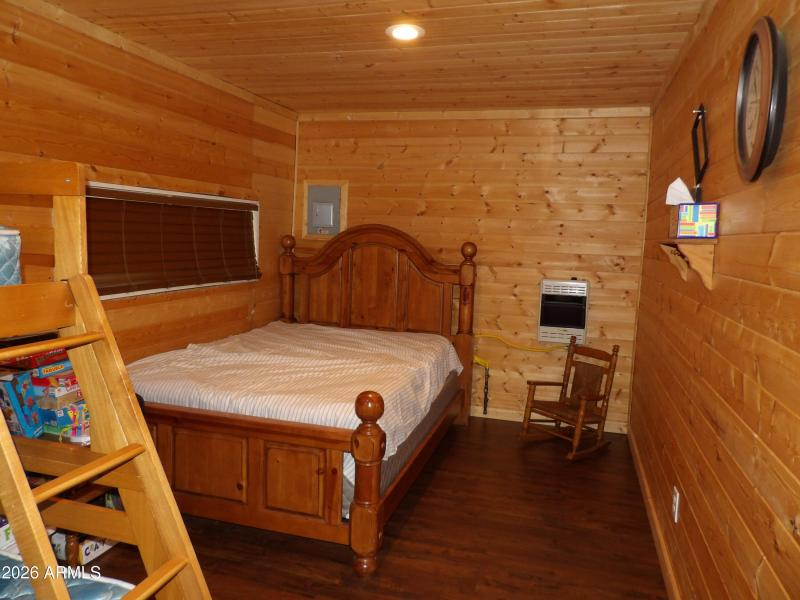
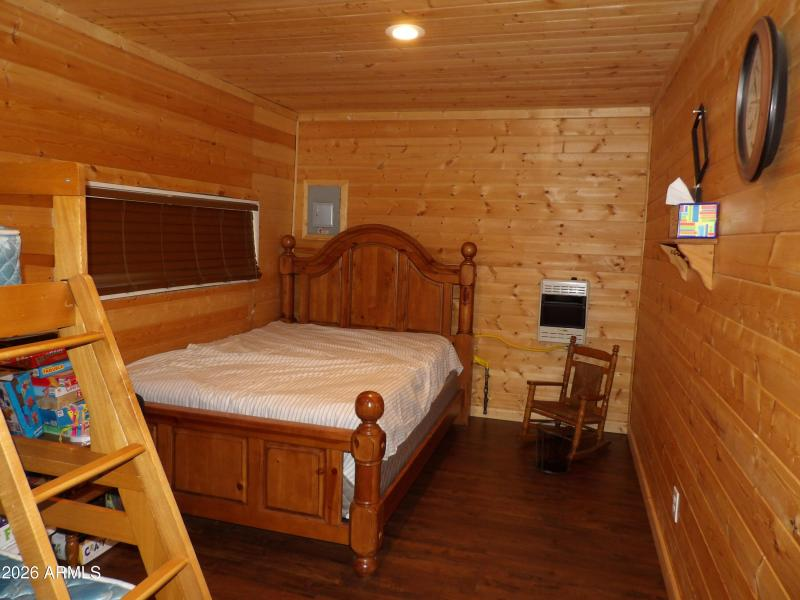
+ waste bin (554, 448)
